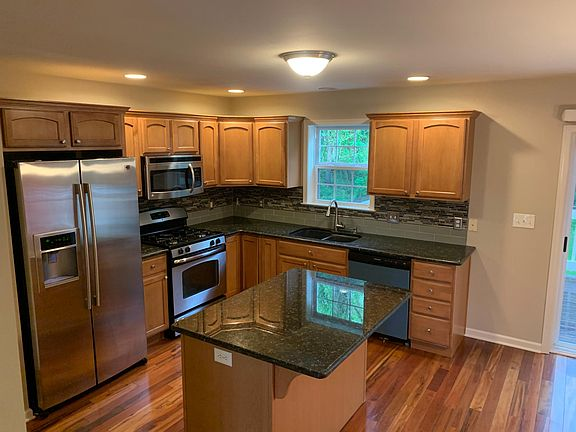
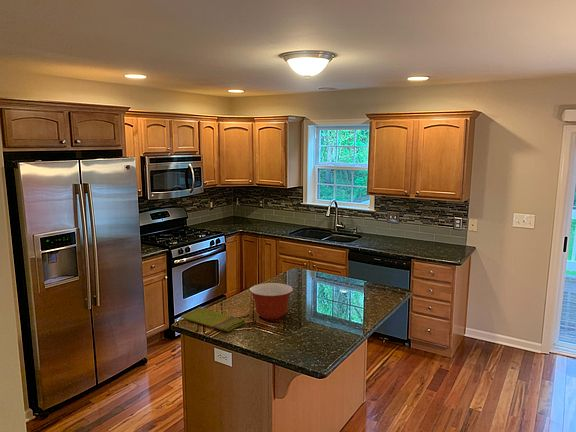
+ mixing bowl (271, 302)
+ dish towel (212, 318)
